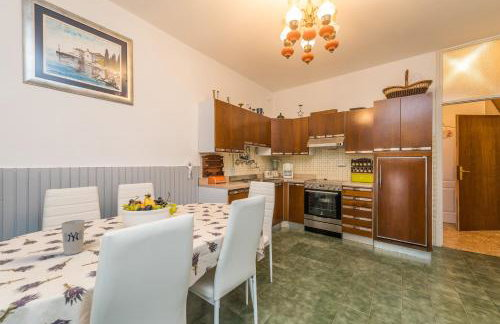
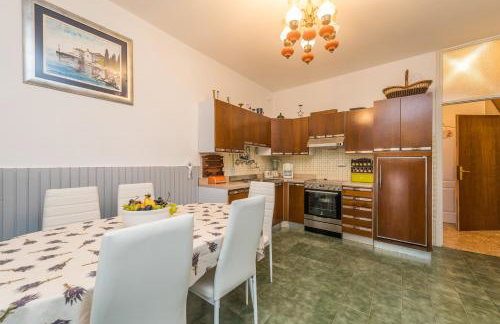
- cup (73, 237)
